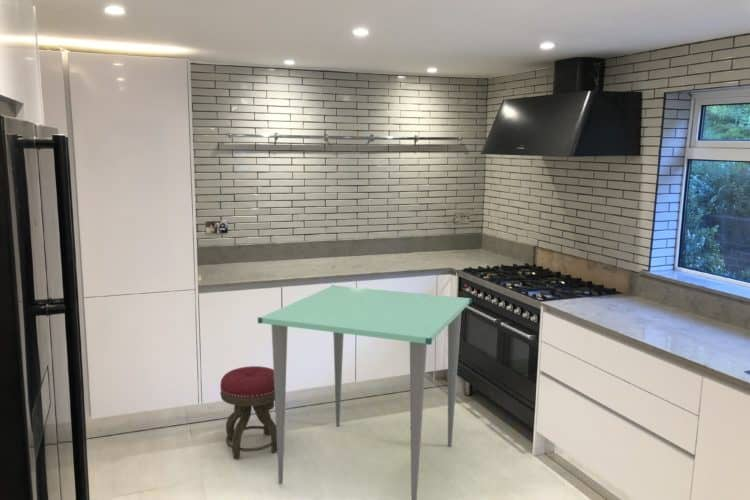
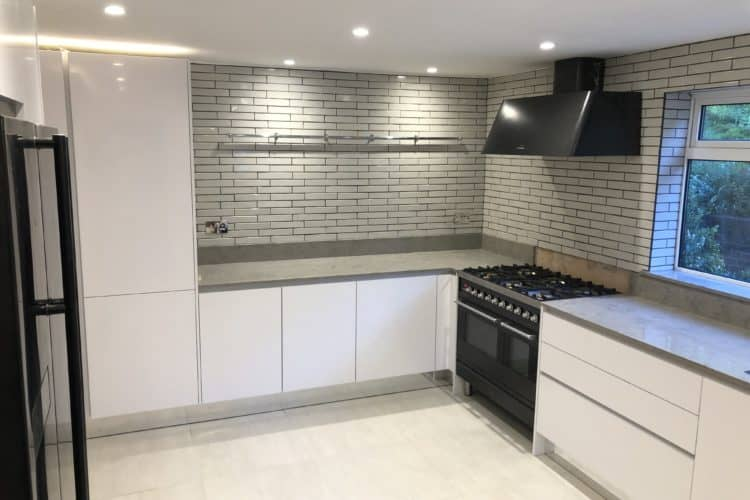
- dining table (341, 381)
- stool (251, 409)
